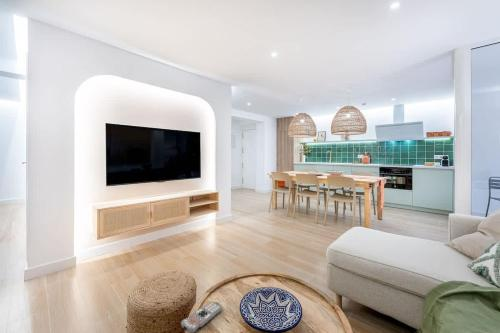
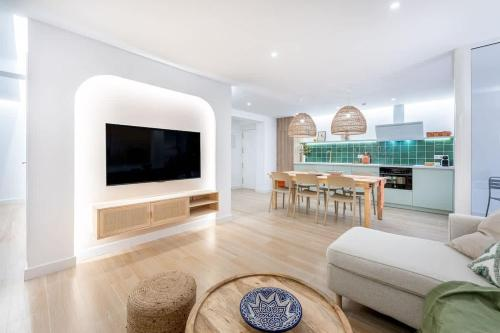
- remote control (203, 315)
